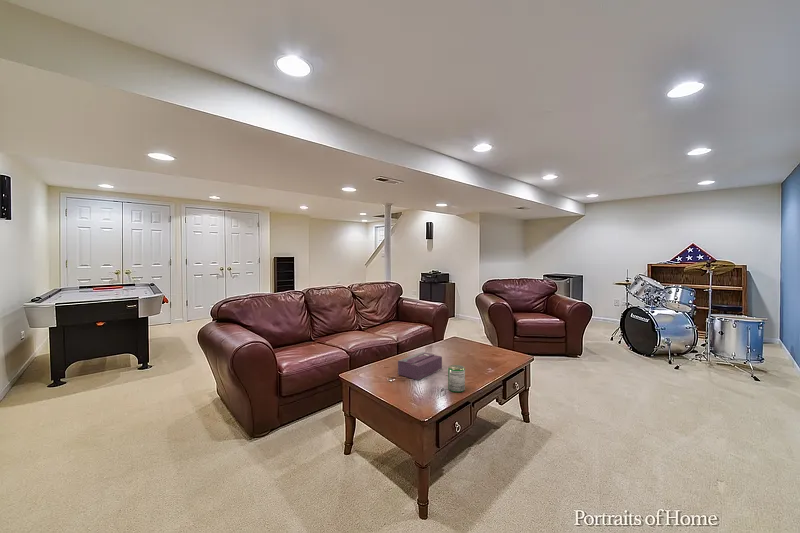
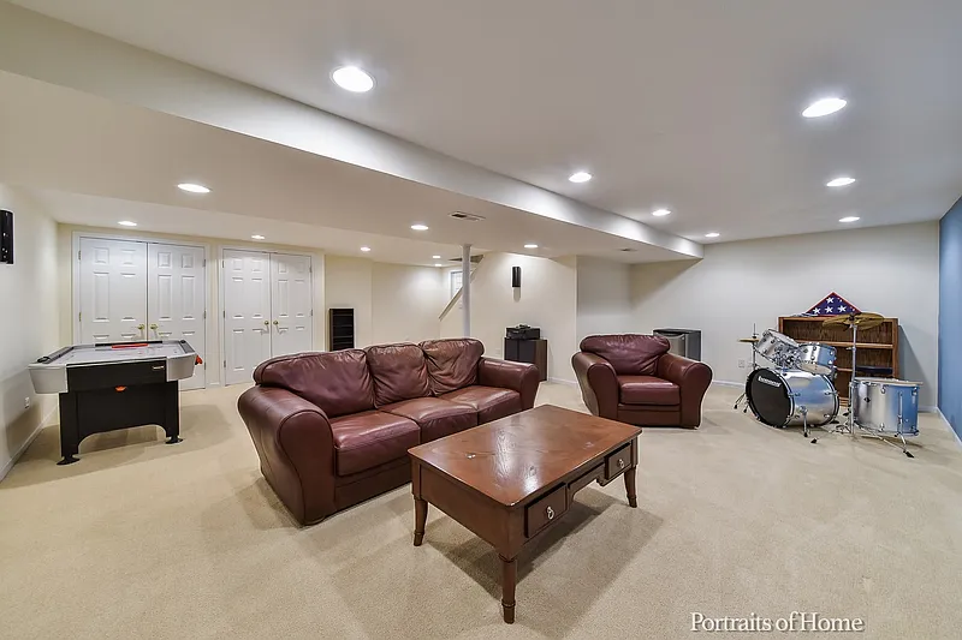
- tissue box (420, 364)
- can (456, 378)
